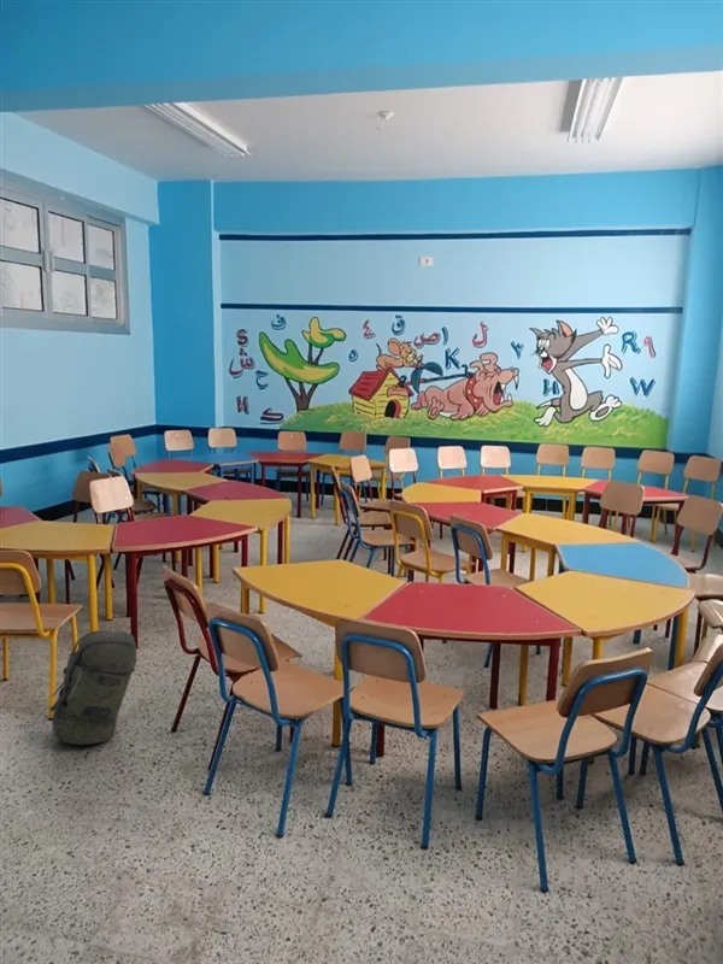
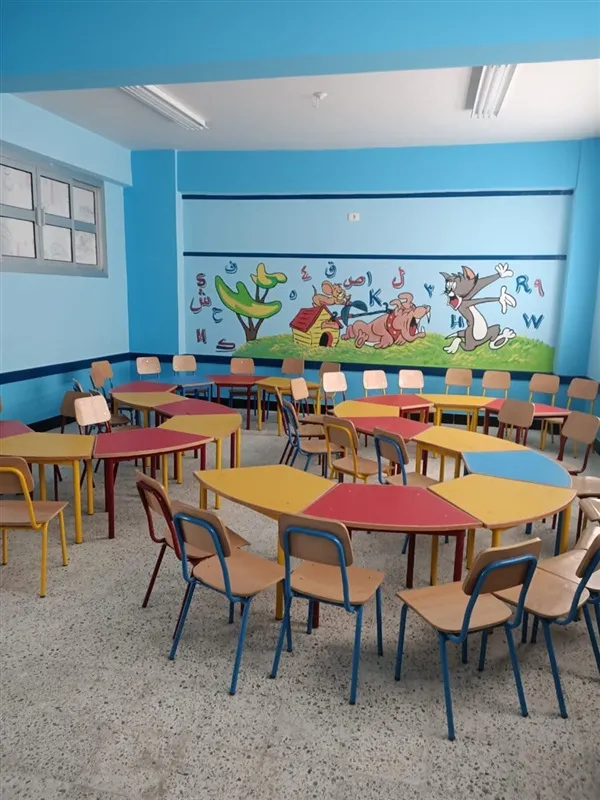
- backpack (93, 683)
